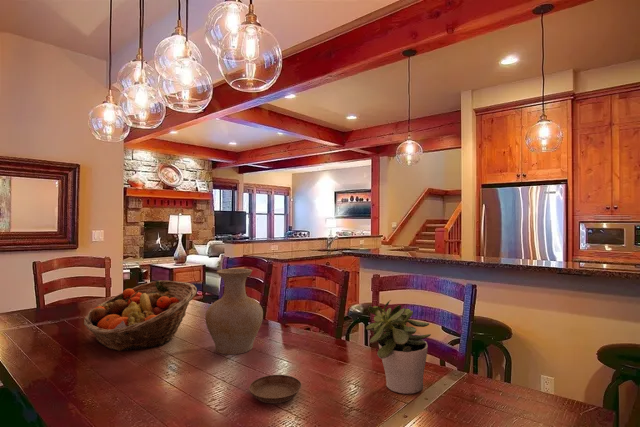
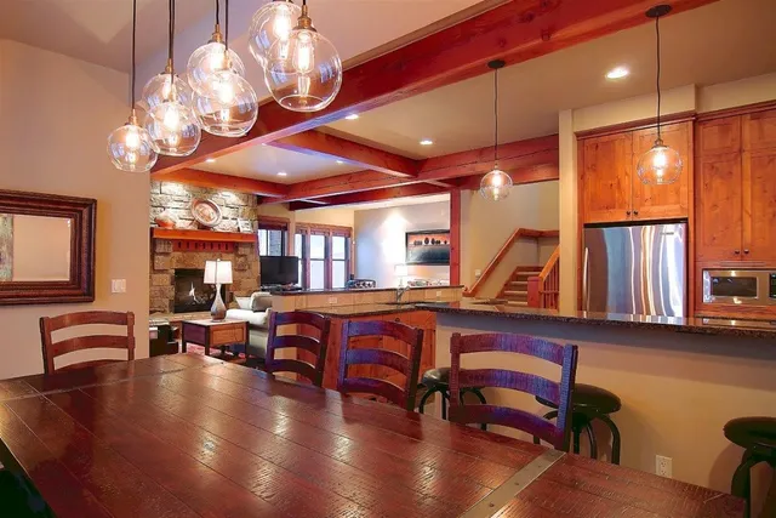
- potted plant (391, 343)
- vase (234, 309)
- saucer (275, 390)
- fruit basket (142, 312)
